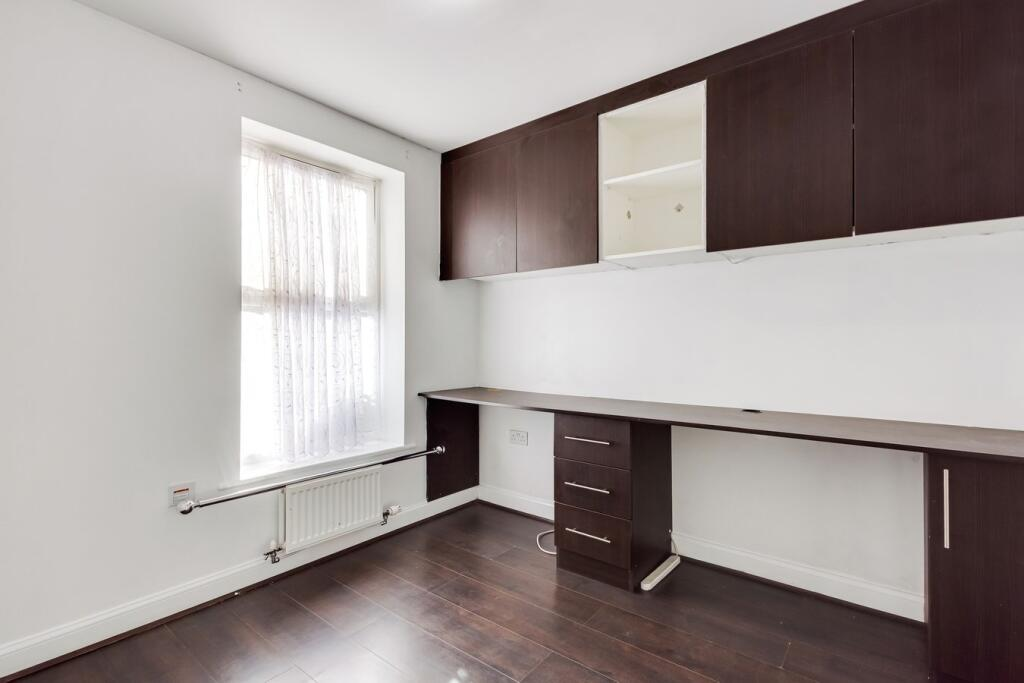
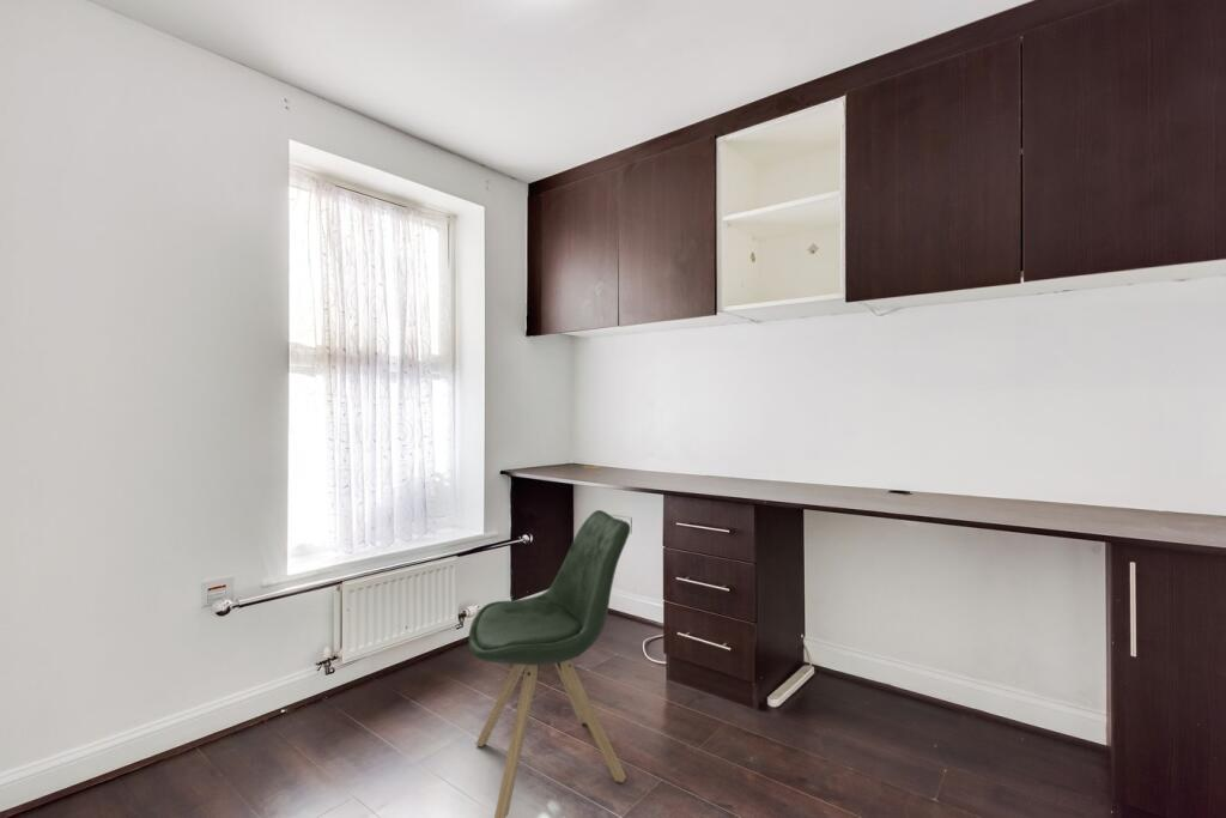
+ chair (547, 642)
